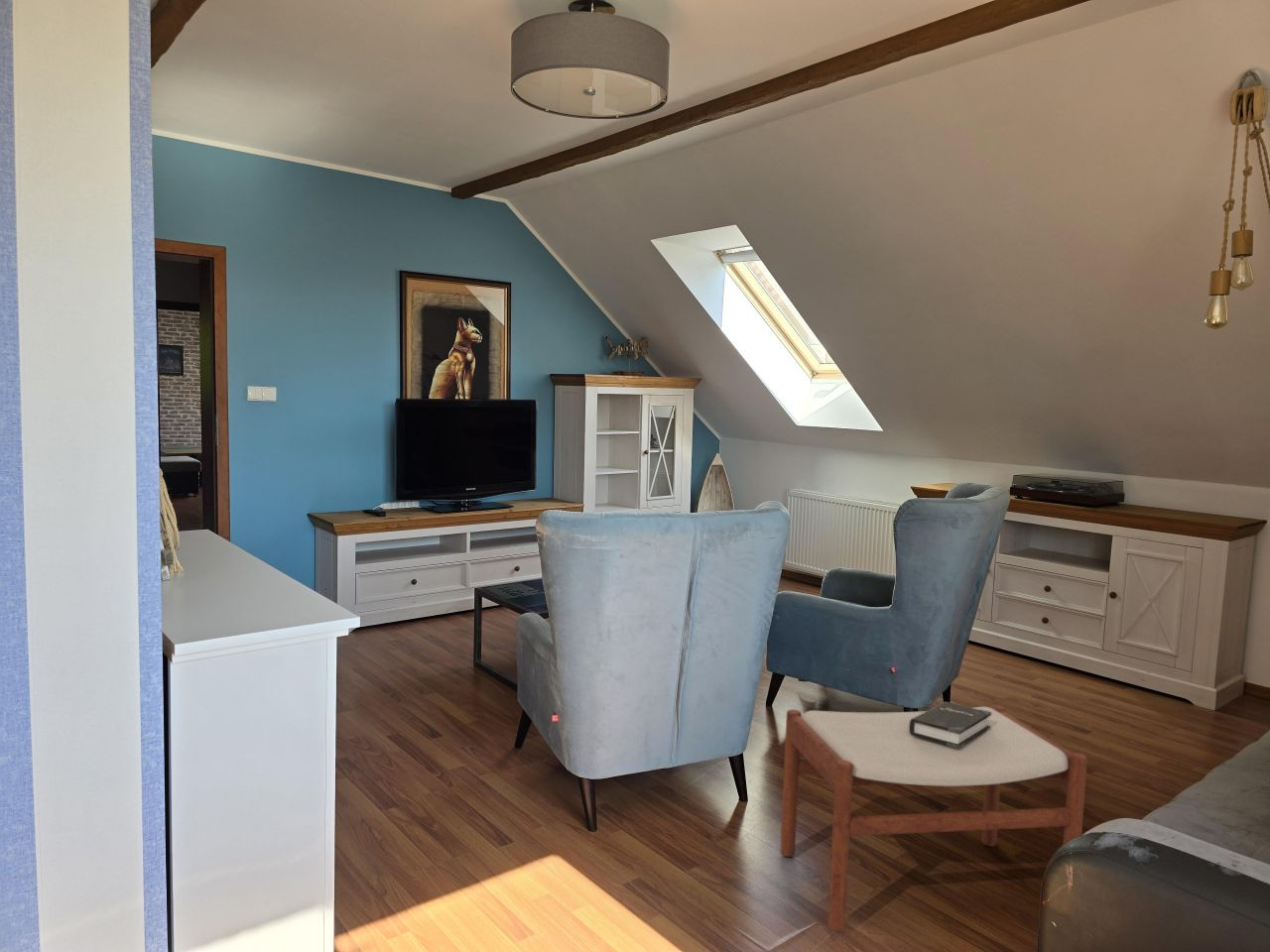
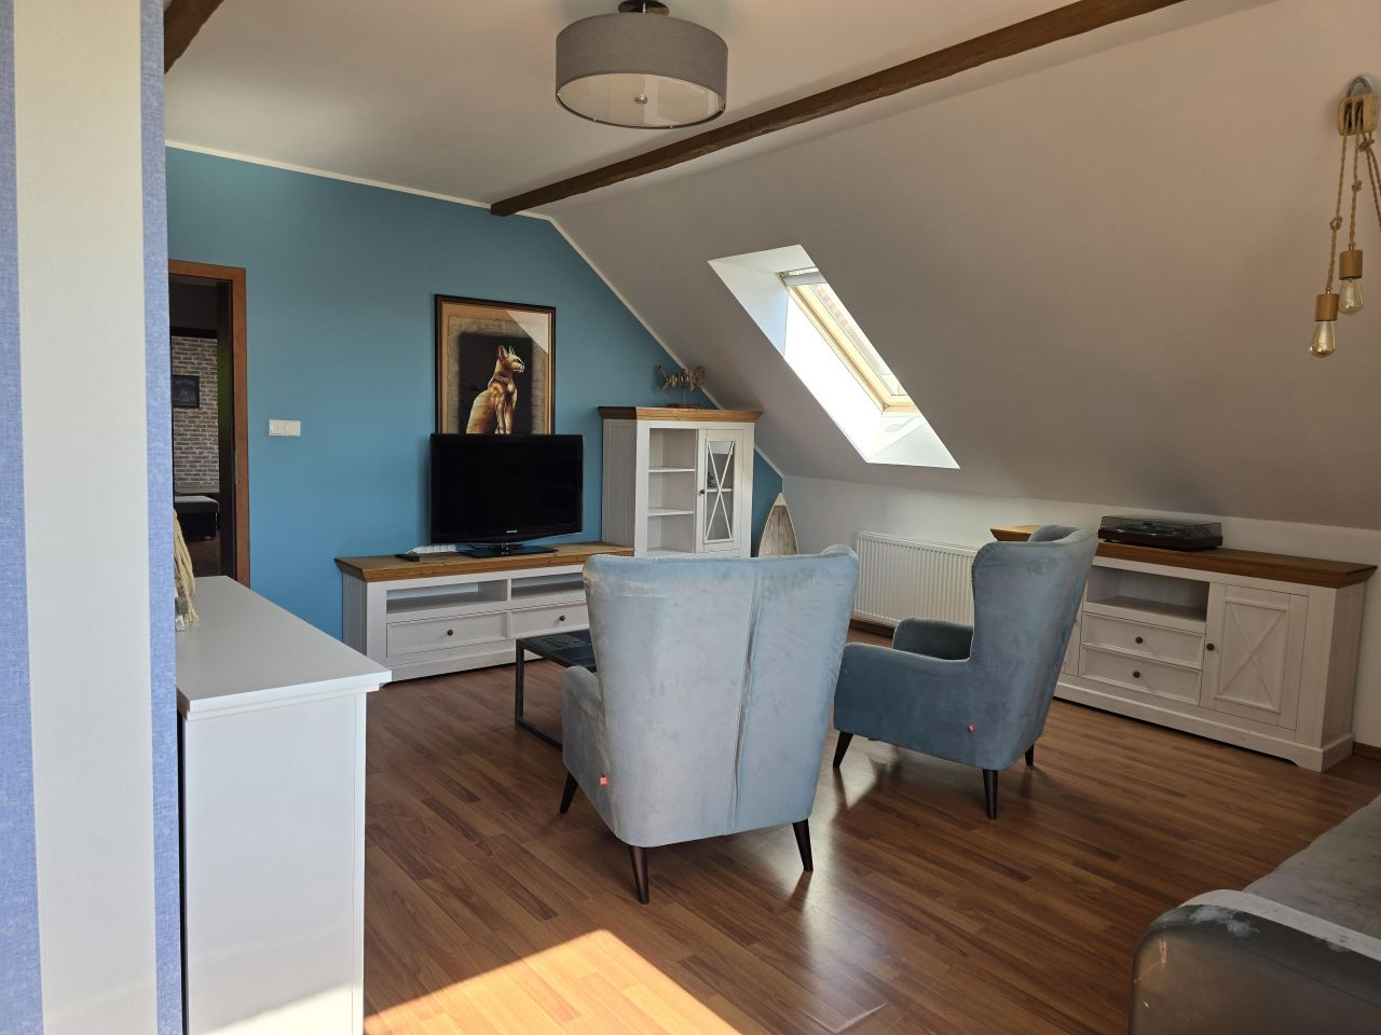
- hardback book (951, 718)
- ottoman (924, 813)
